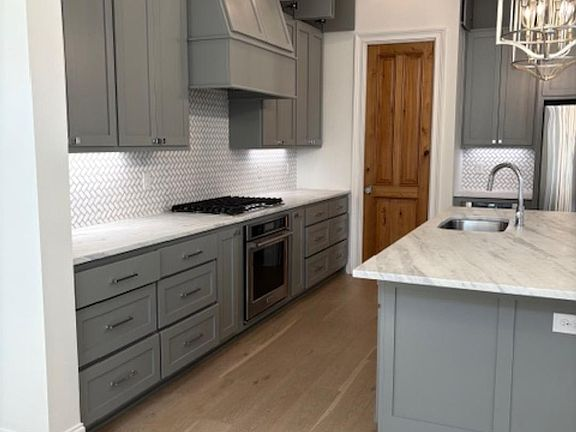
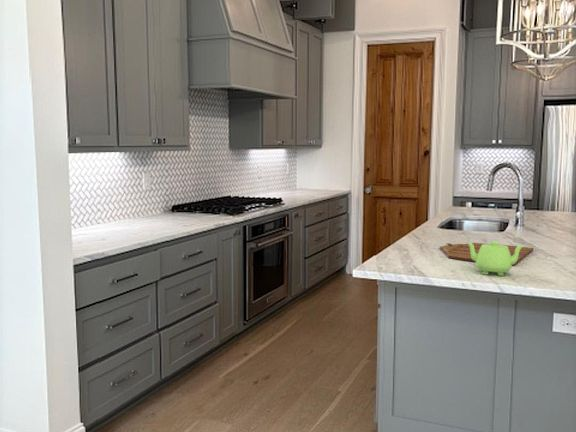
+ teapot (494, 256)
+ cutting board (479, 249)
